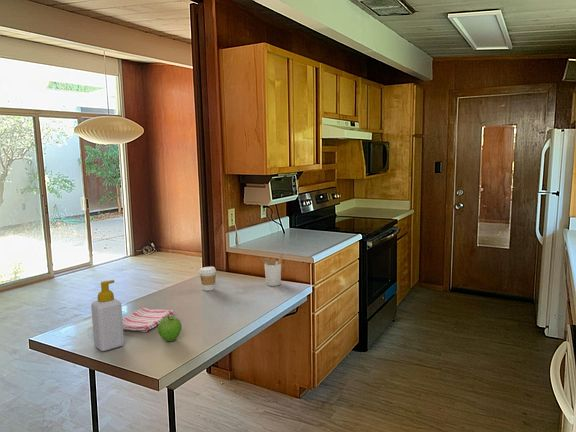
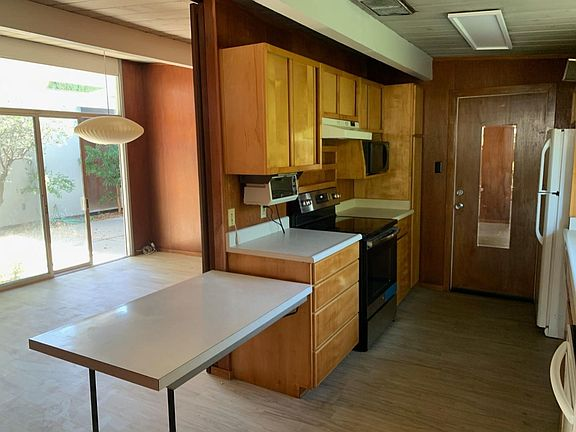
- soap bottle (107, 314)
- fruit (169, 327)
- utensil holder (272, 269)
- coffee cup (207, 278)
- dish towel (145, 317)
